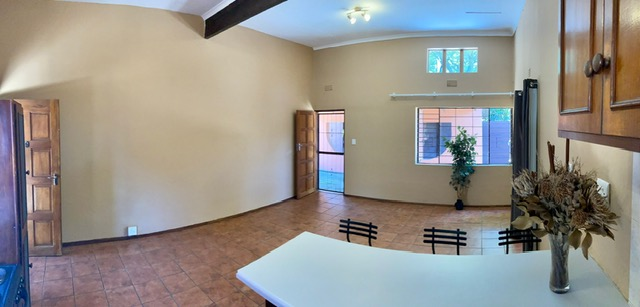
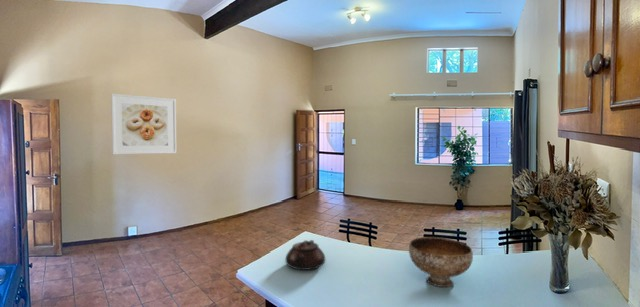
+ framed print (145, 125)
+ teapot (306, 252)
+ bowl (439, 263)
